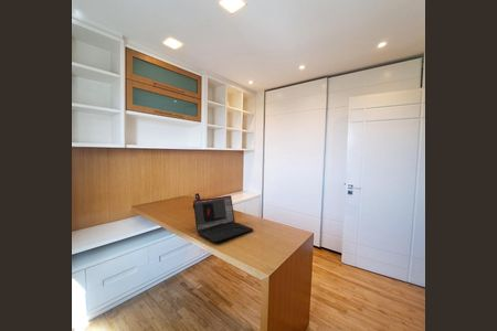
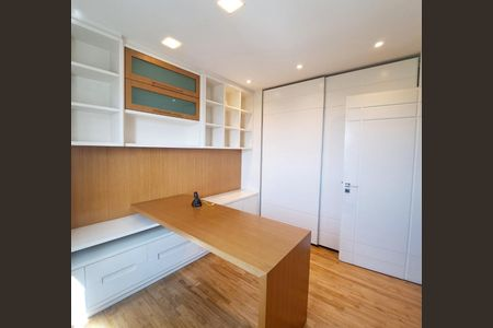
- laptop (223, 215)
